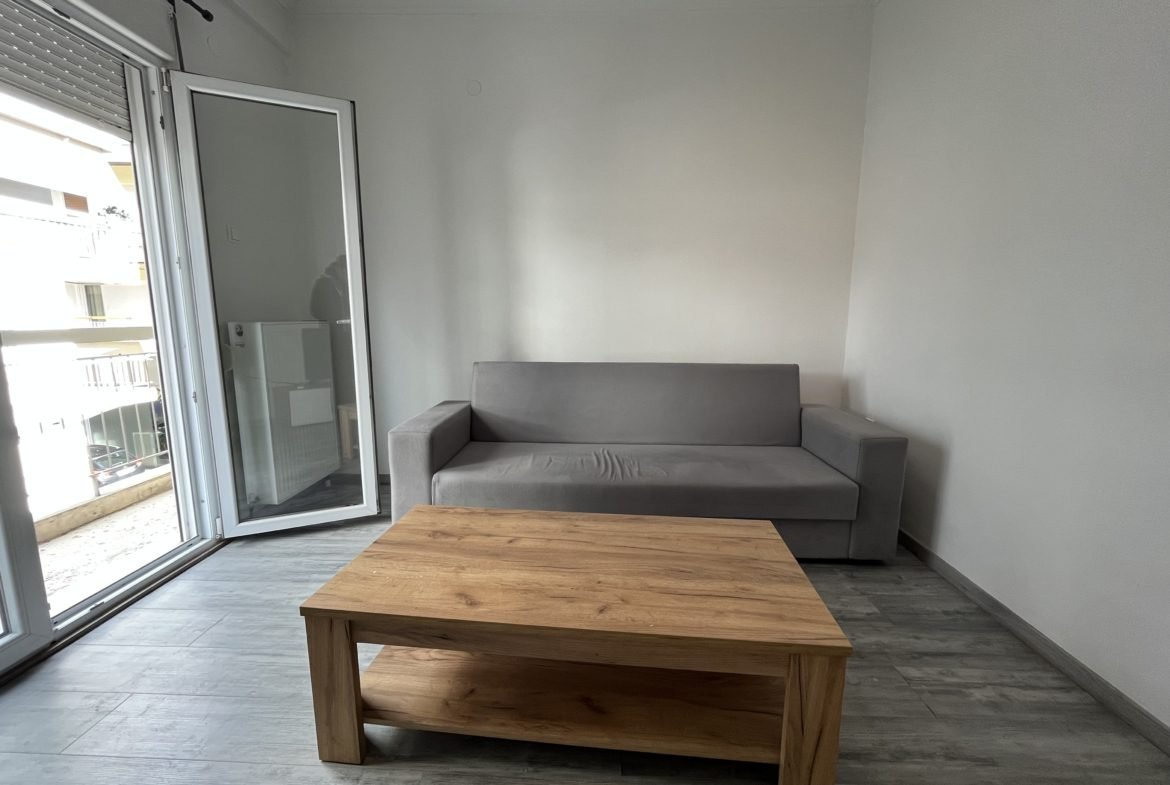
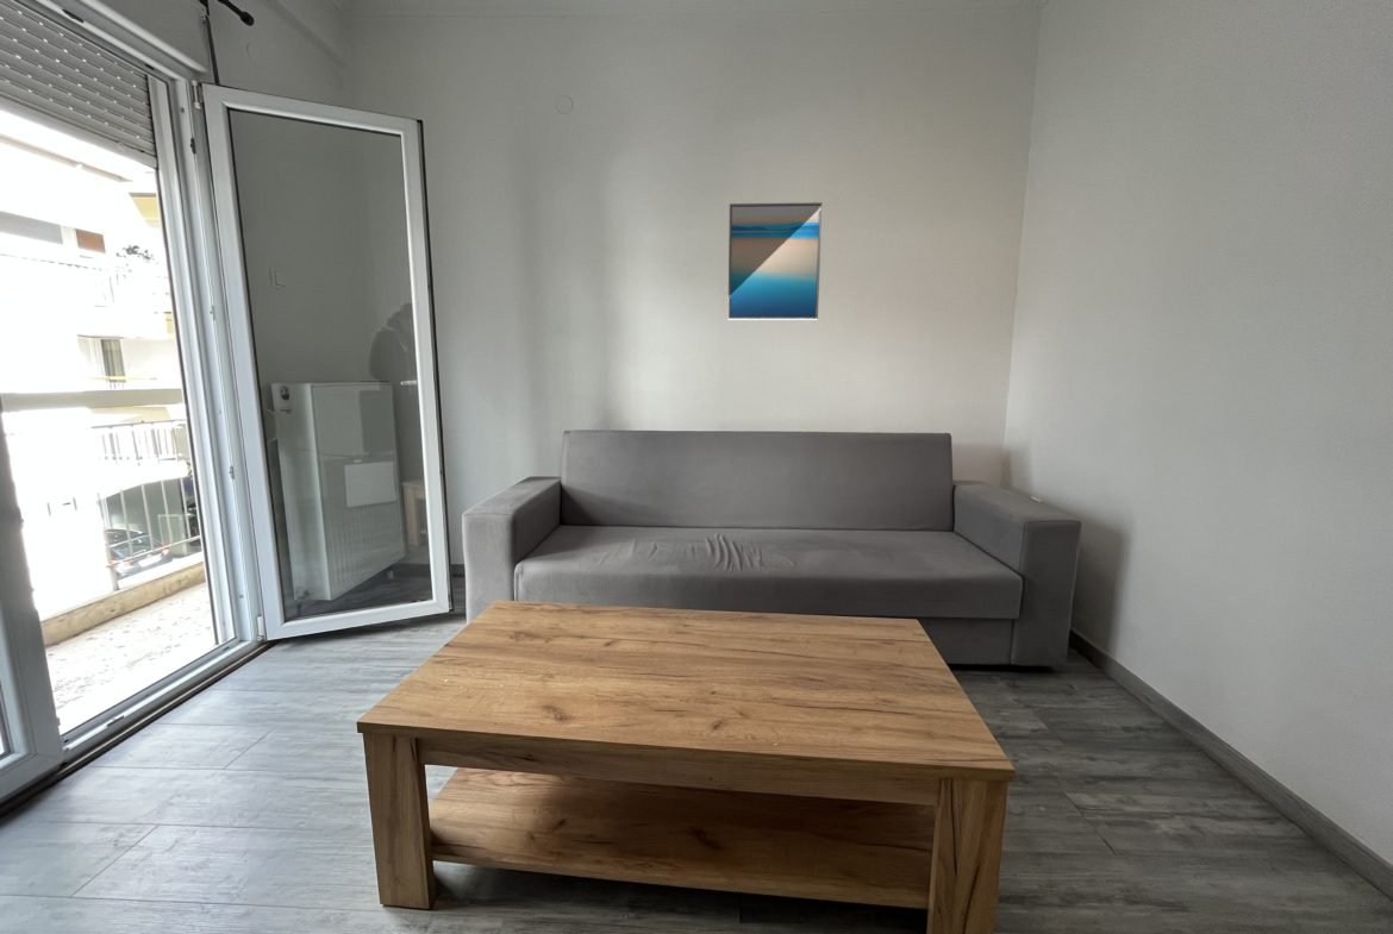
+ wall art (773, 262)
